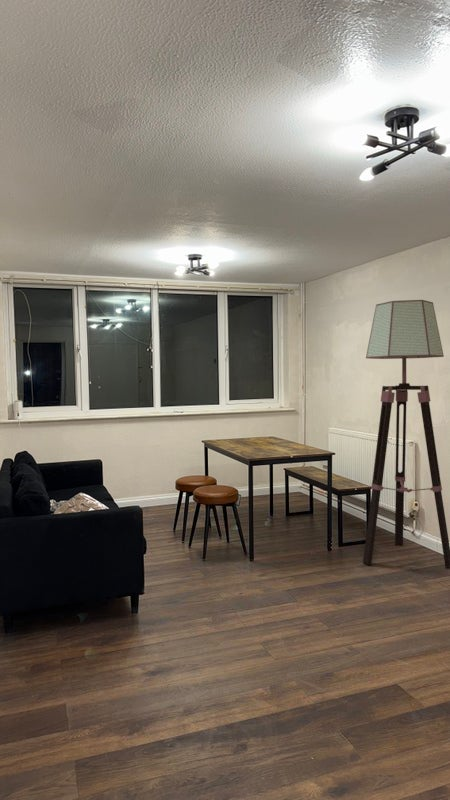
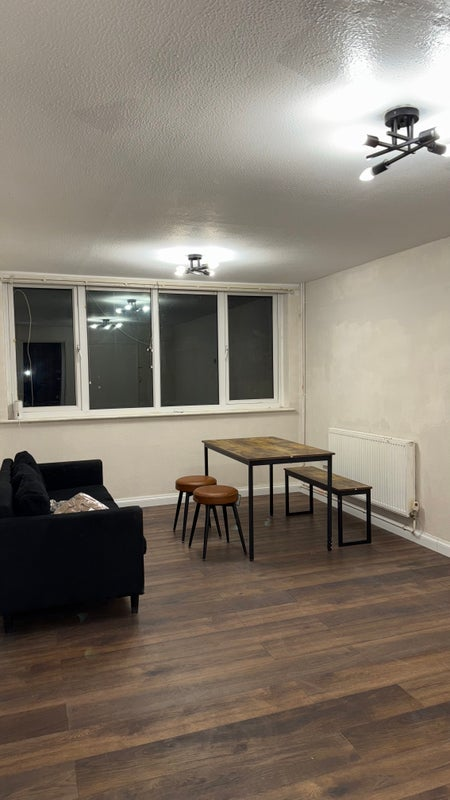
- floor lamp (398, 431)
